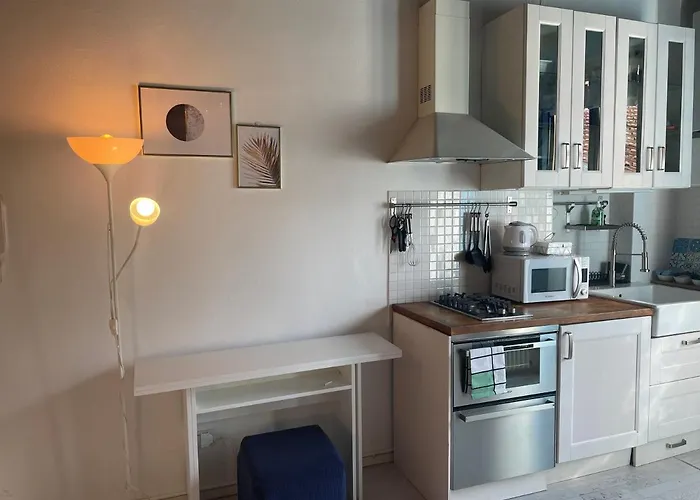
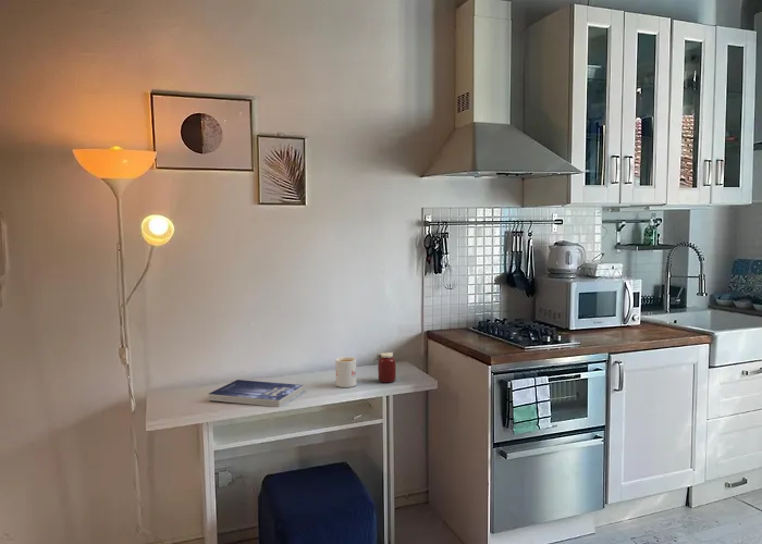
+ mug (345, 371)
+ book (257, 392)
+ jar (385, 366)
